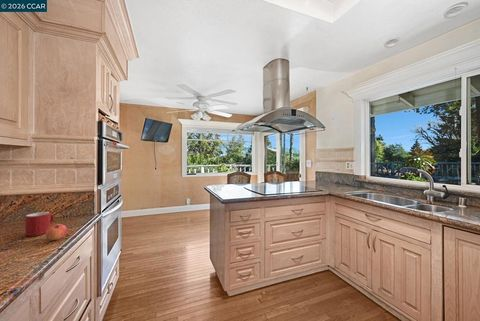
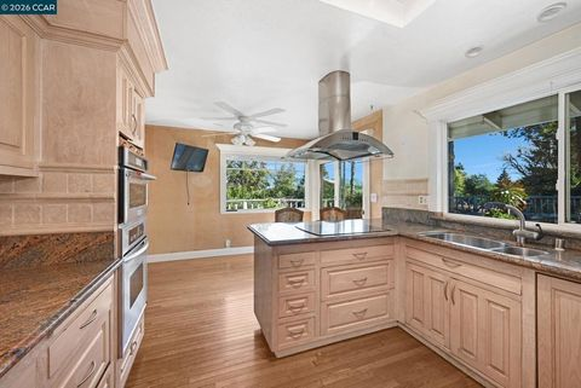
- mug (41, 222)
- pomegranate (56, 231)
